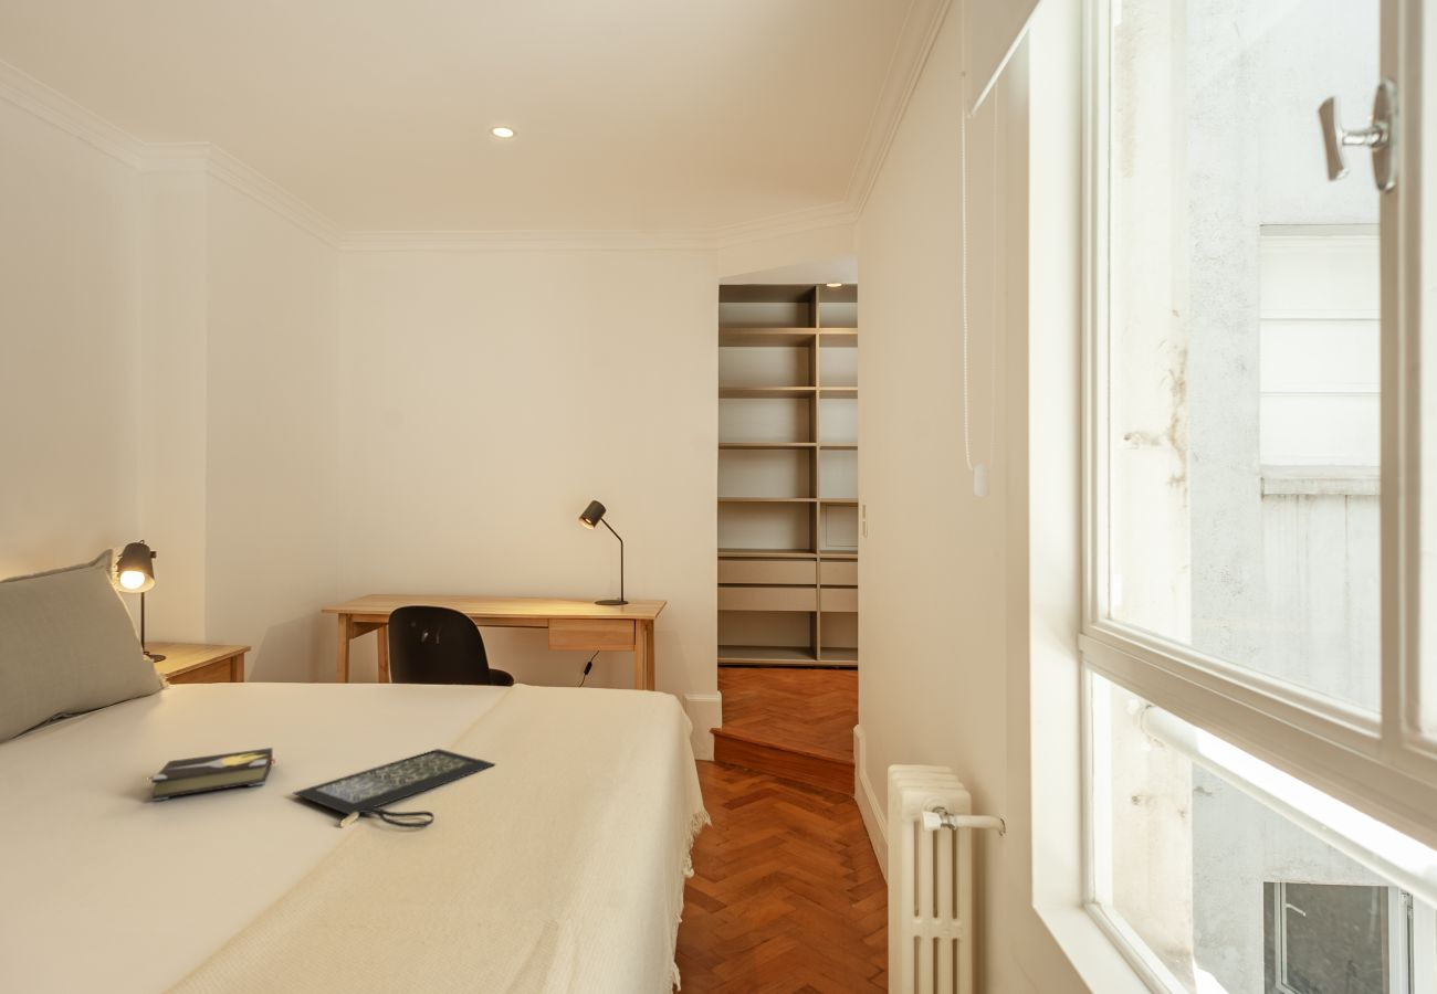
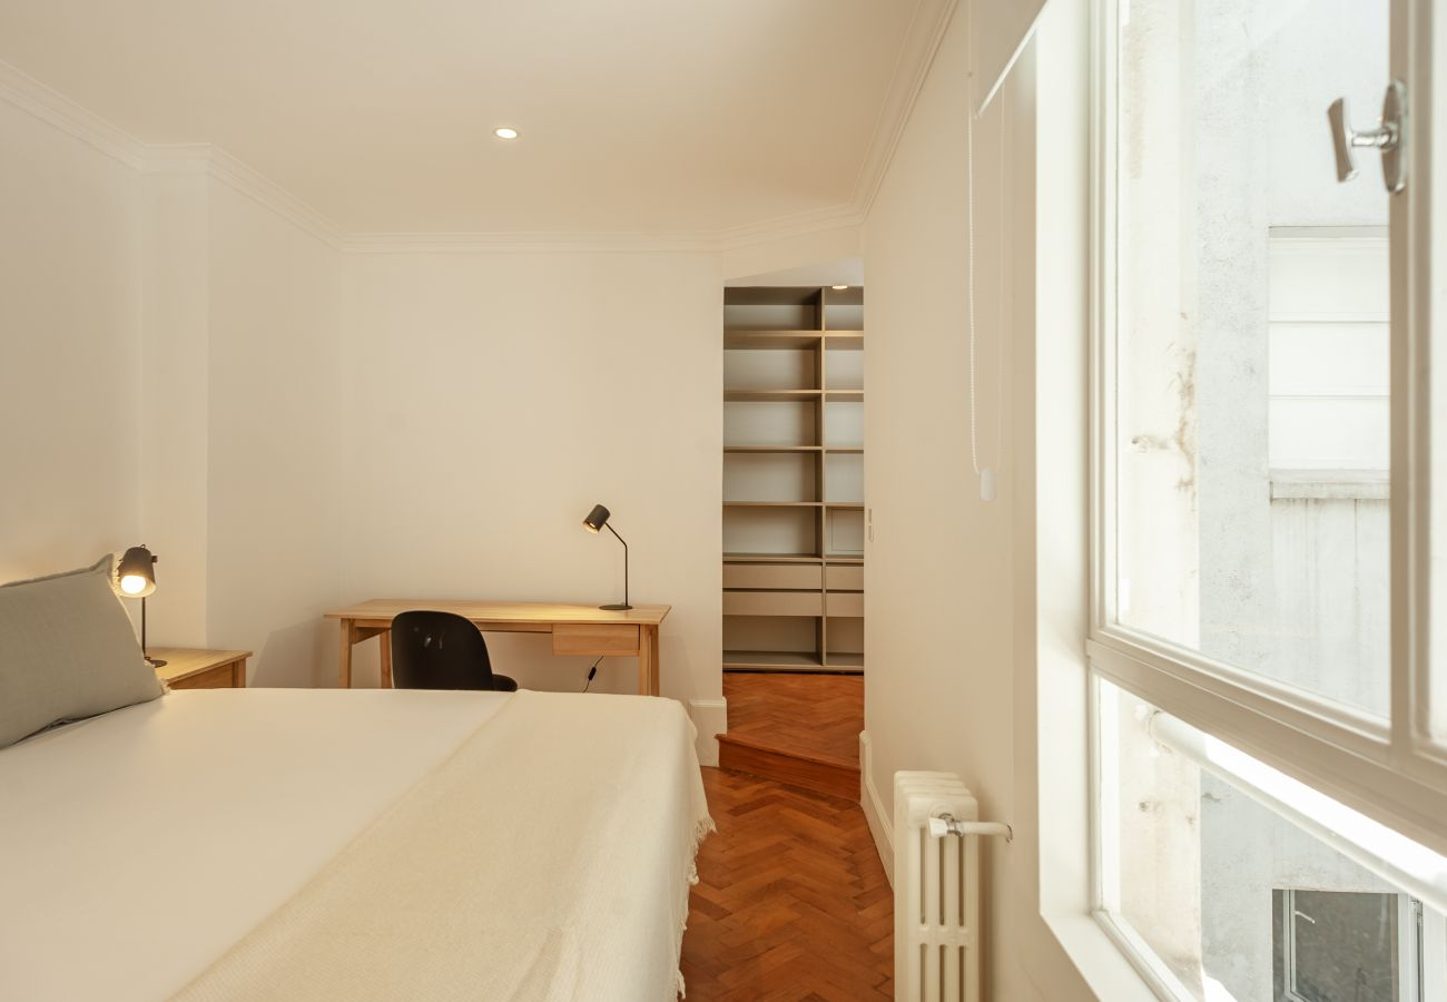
- clutch bag (395, 780)
- hardback book (216, 770)
